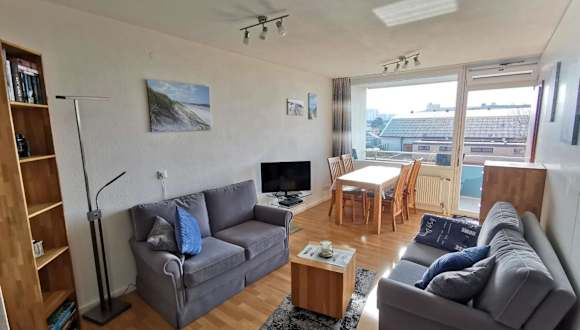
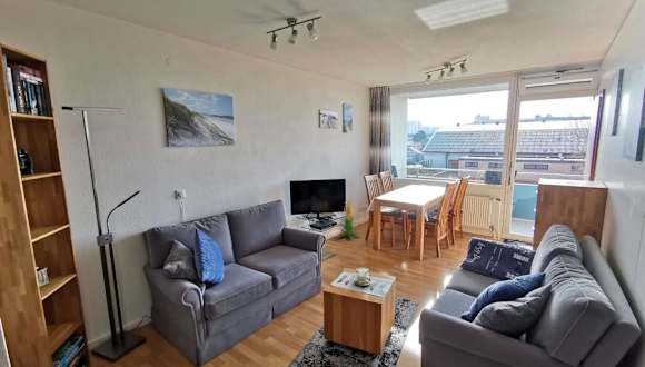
+ indoor plant (348, 218)
